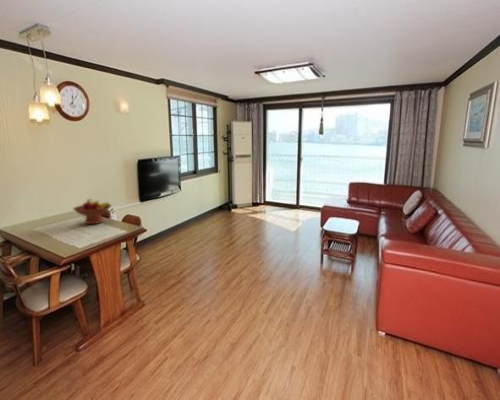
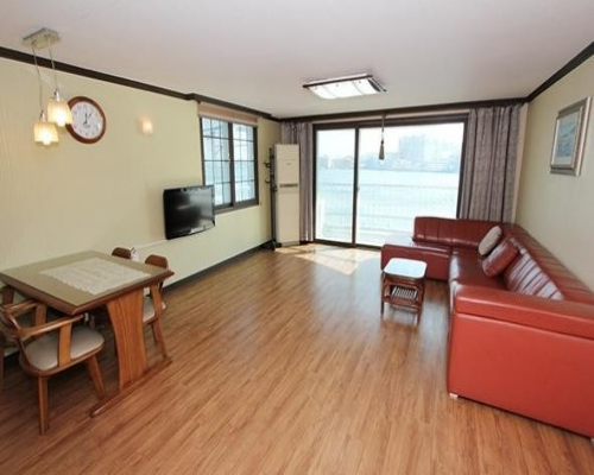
- fruit bowl (93, 211)
